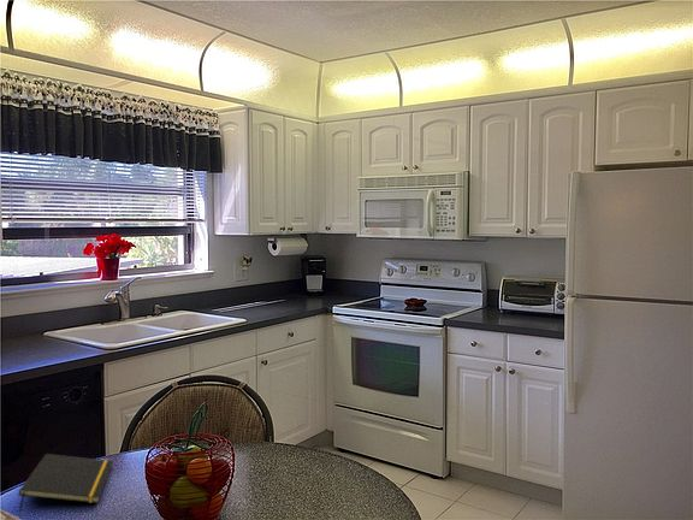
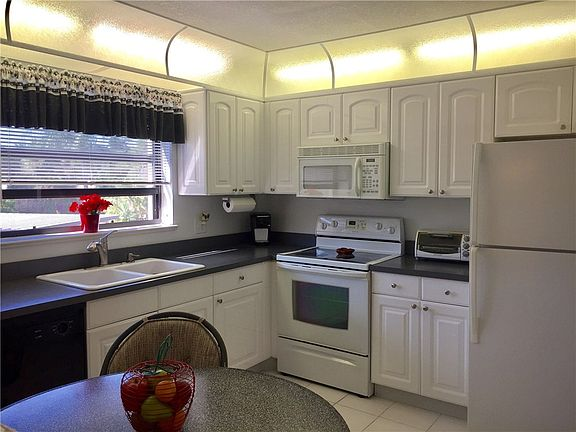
- notepad (70, 477)
